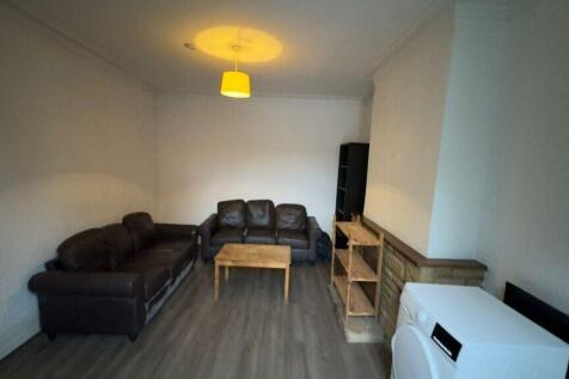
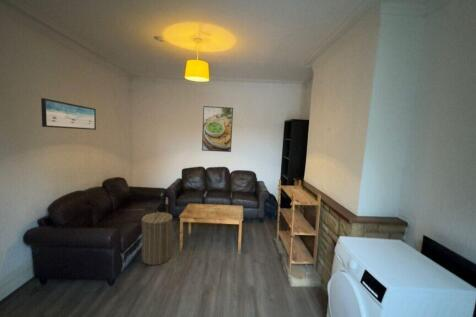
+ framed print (217, 129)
+ laundry hamper (157, 234)
+ wall art (72, 116)
